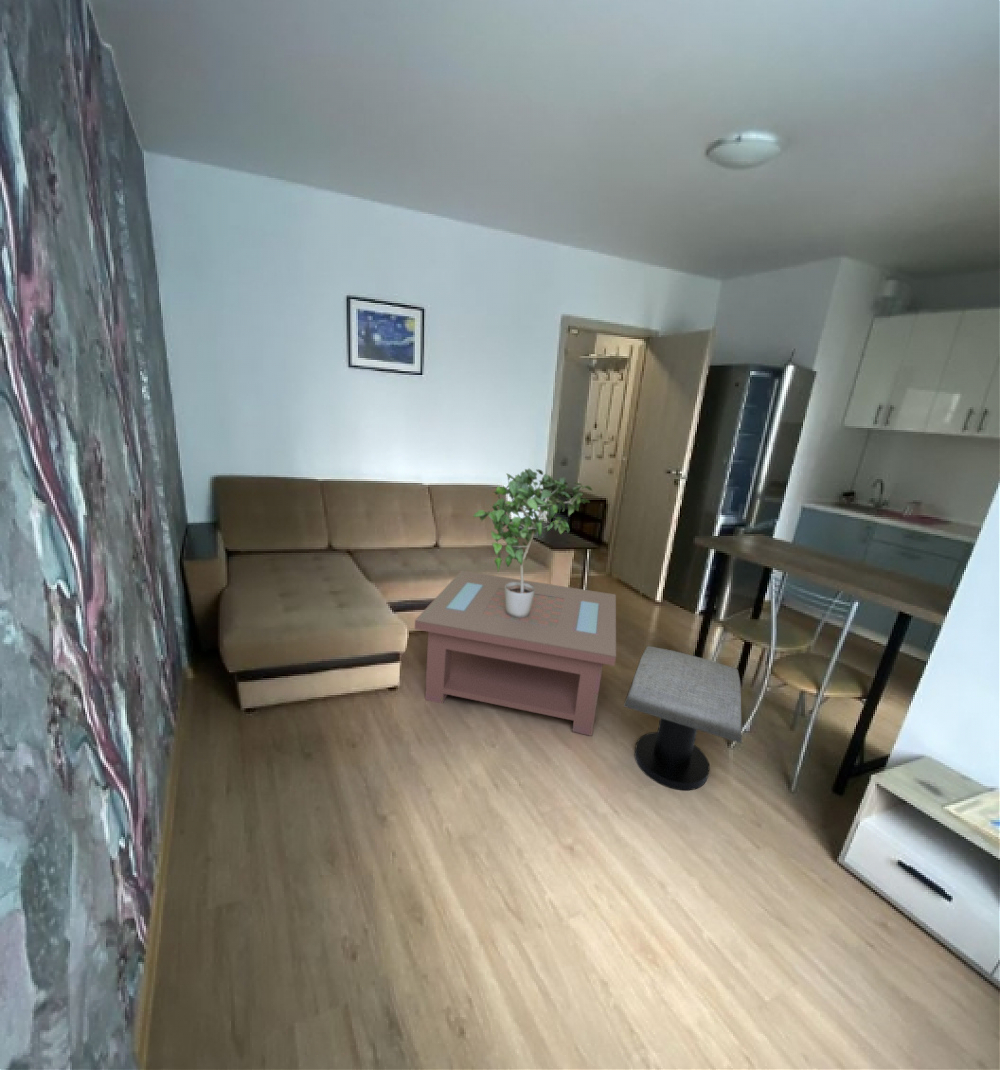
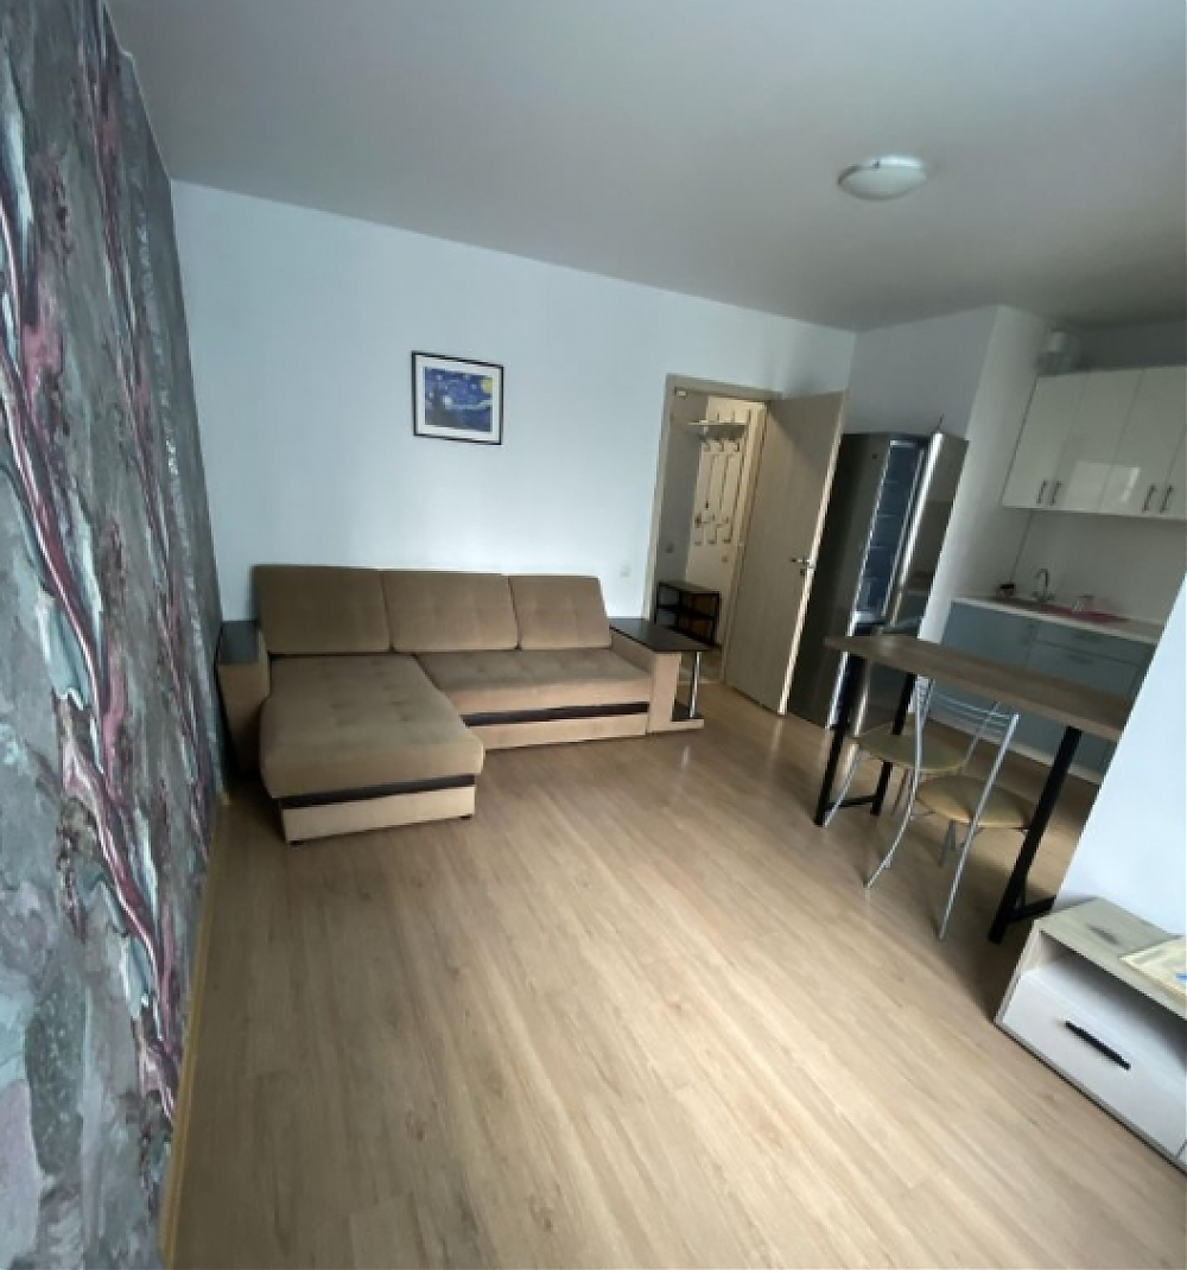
- coffee table (521, 645)
- potted plant (530, 544)
- stool (679, 717)
